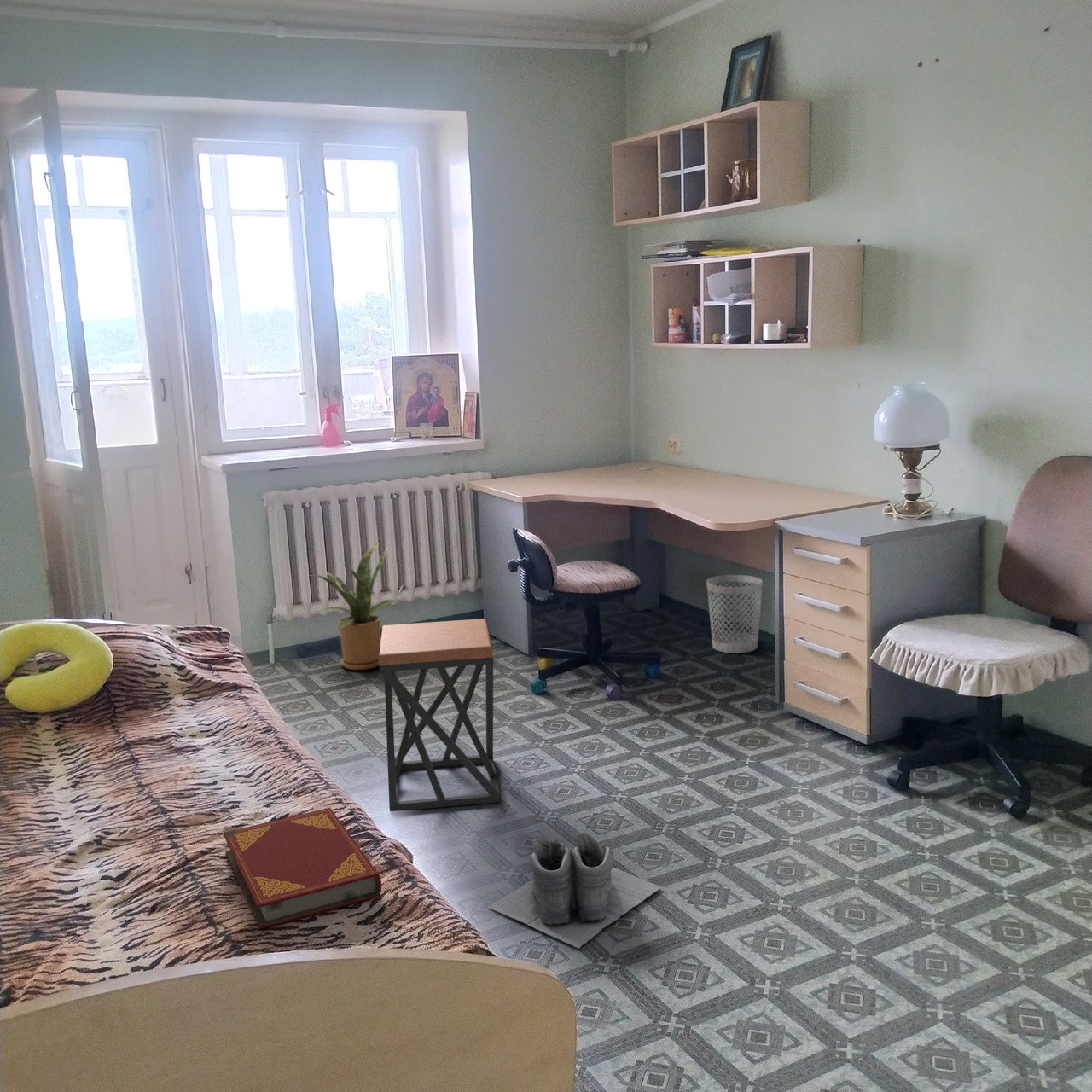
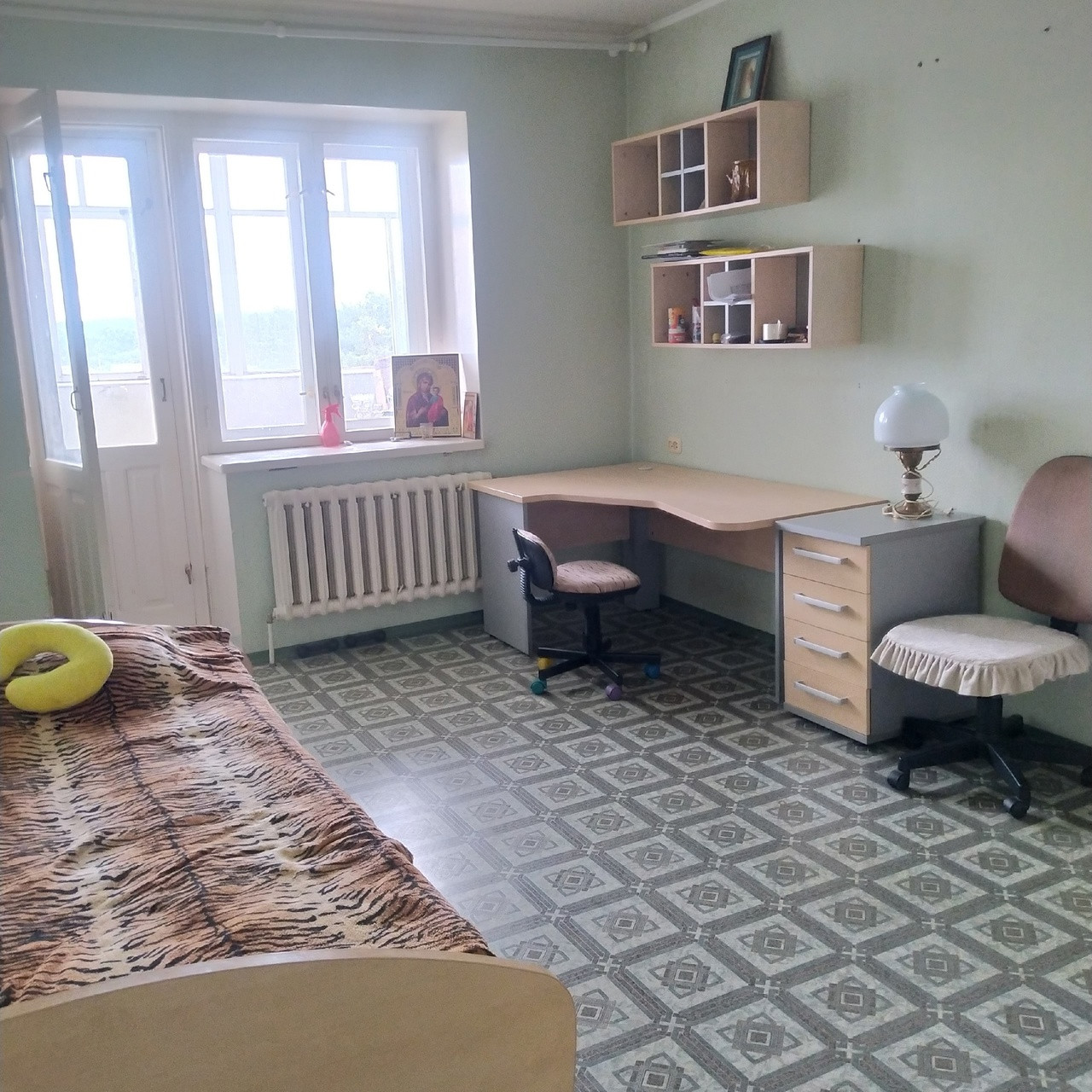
- hardback book (299, 863)
- house plant (353, 606)
- wastebasket (734, 614)
- stool (437, 708)
- boots (575, 865)
